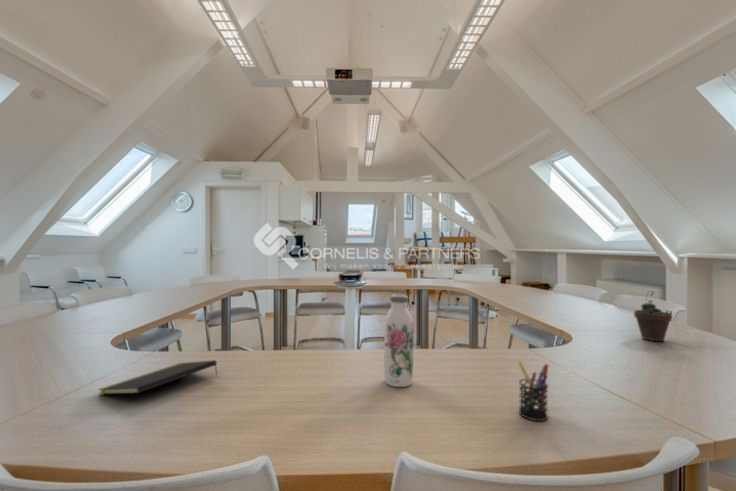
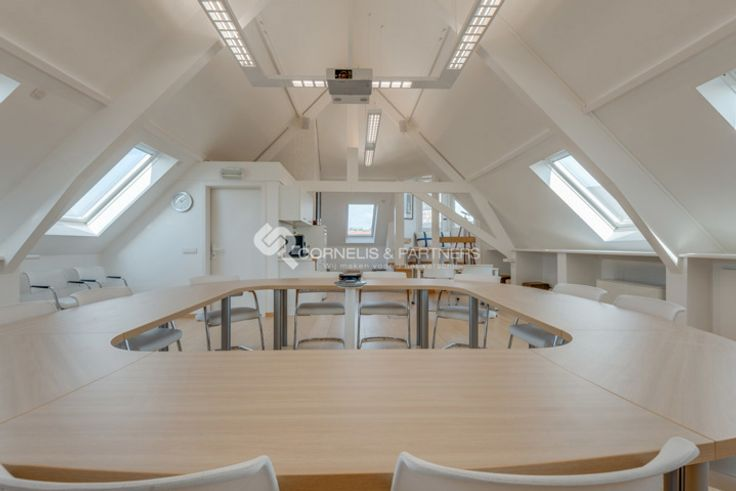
- succulent plant (652, 314)
- notepad (161, 376)
- pen holder (536, 387)
- water bottle (398, 338)
